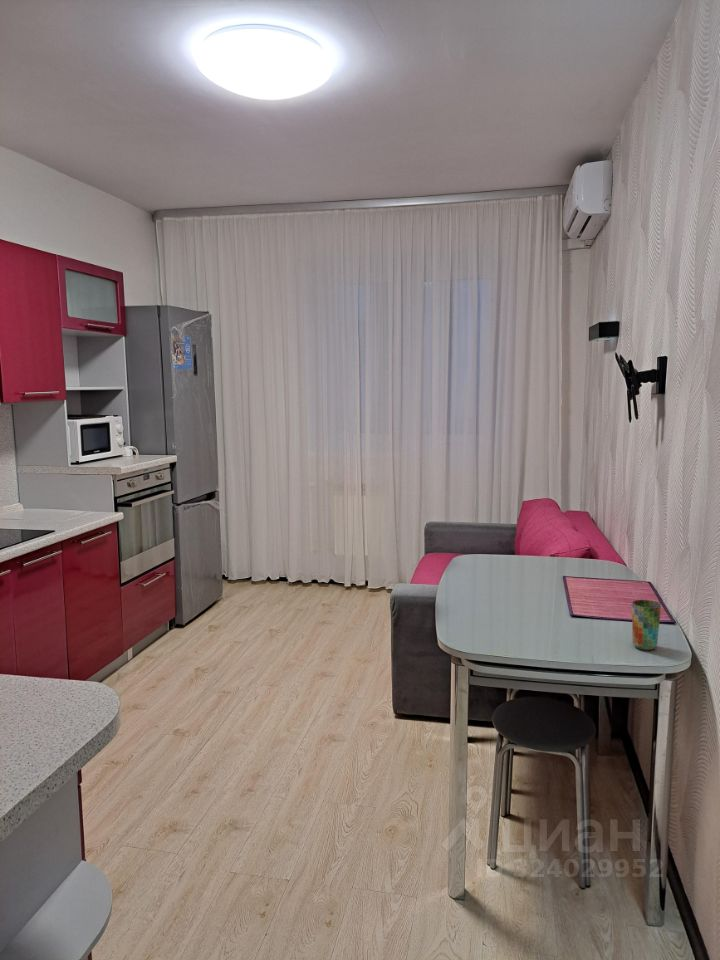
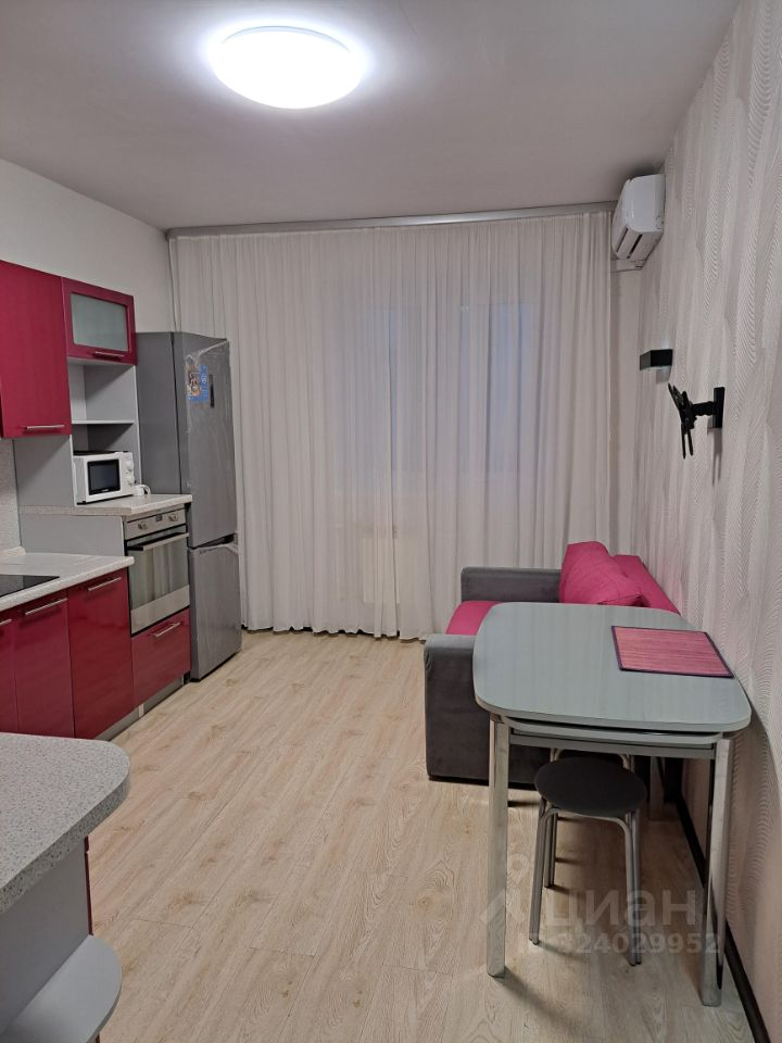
- cup (645, 625)
